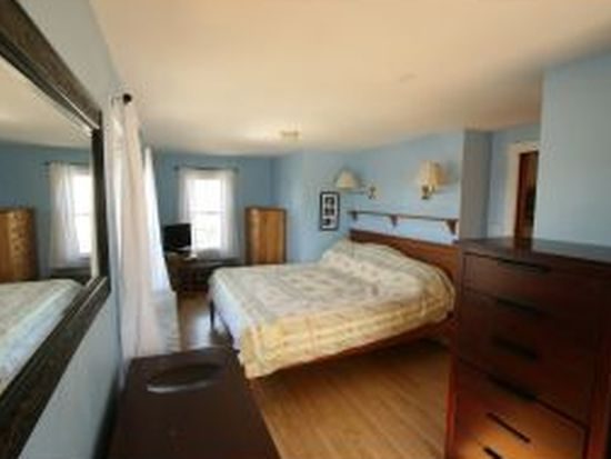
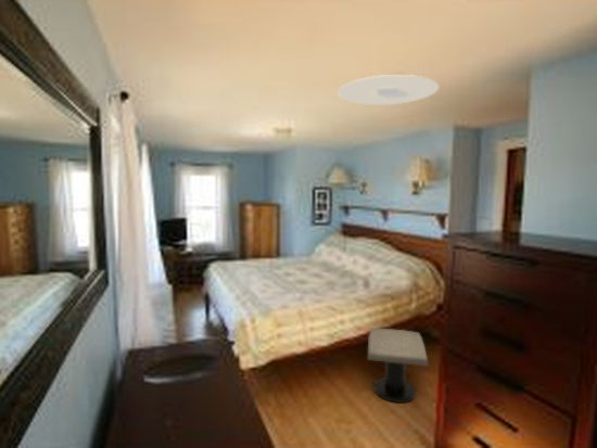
+ ceiling light (386, 87)
+ stool (395, 363)
